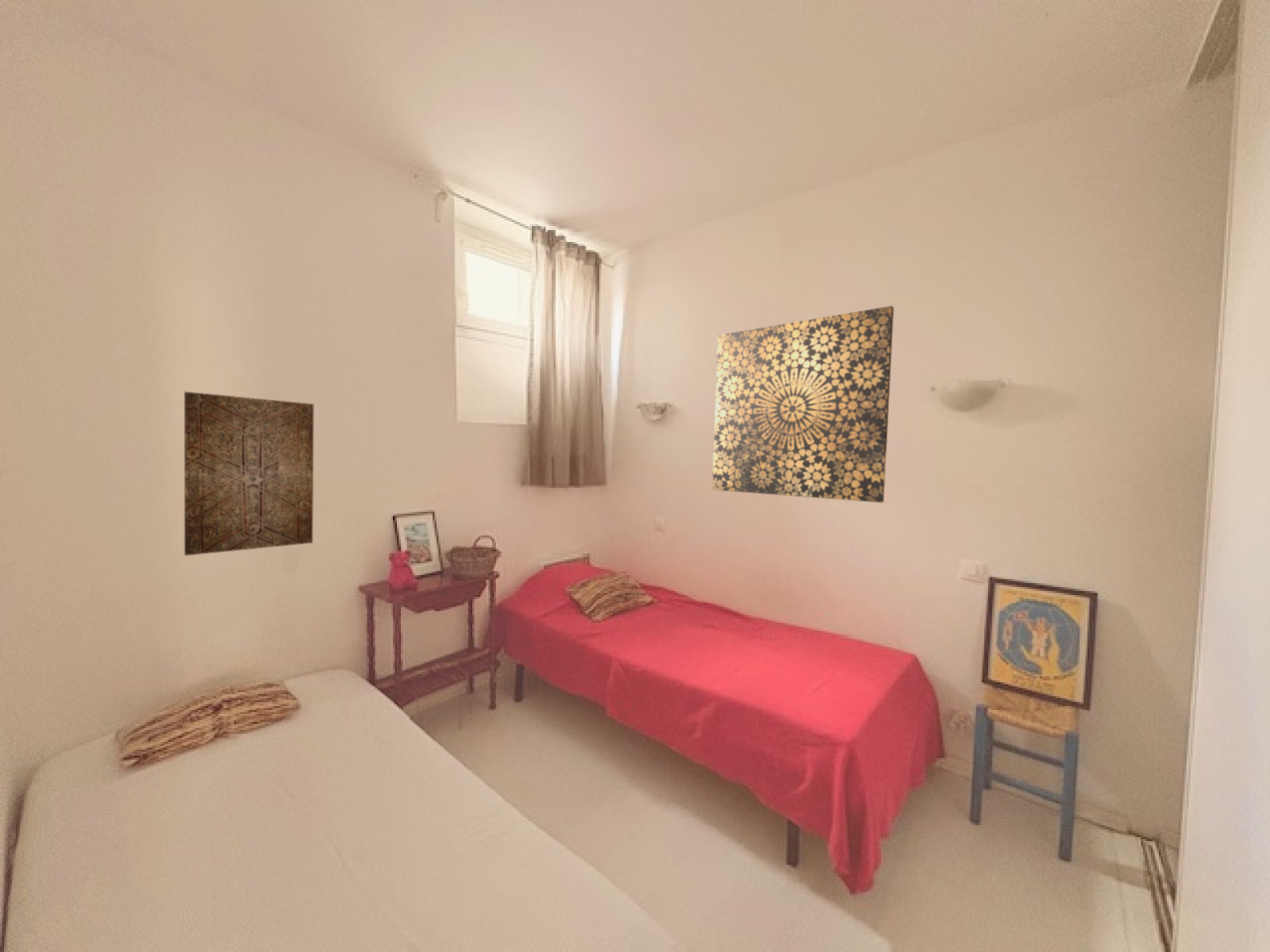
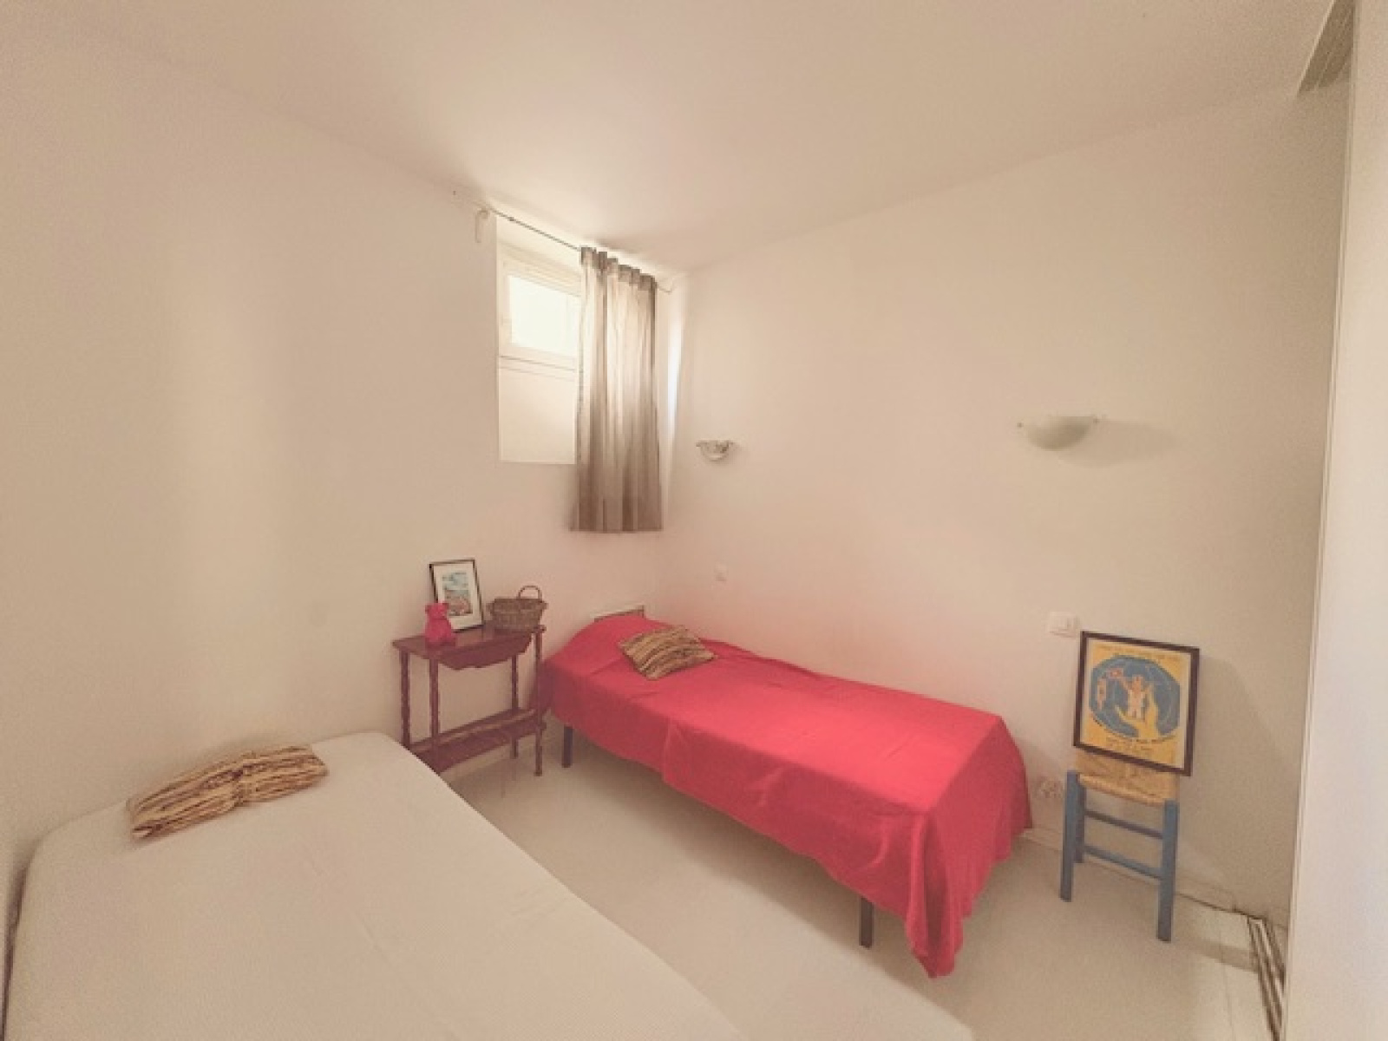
- wall art (791, 409)
- wall art (253, 474)
